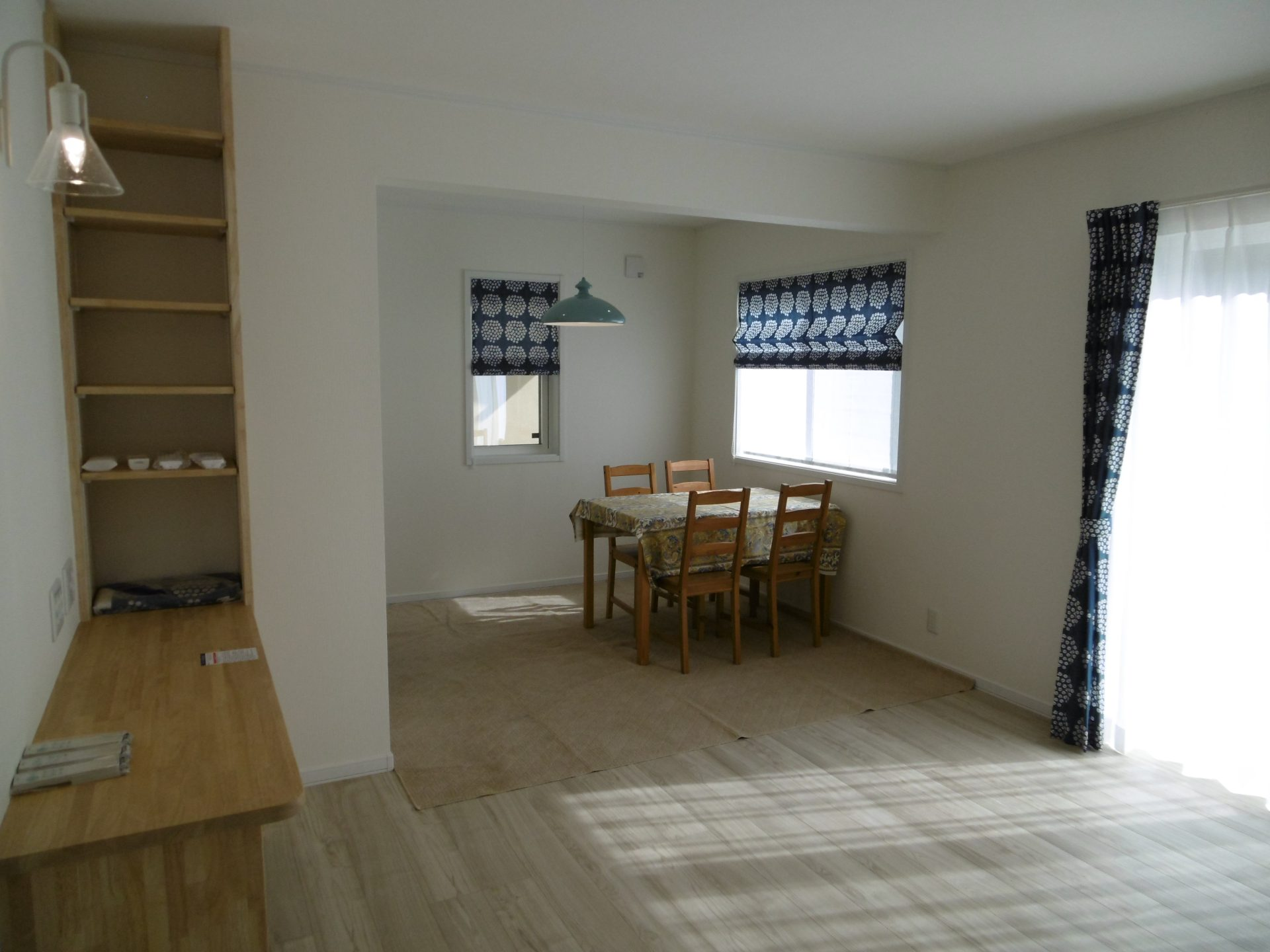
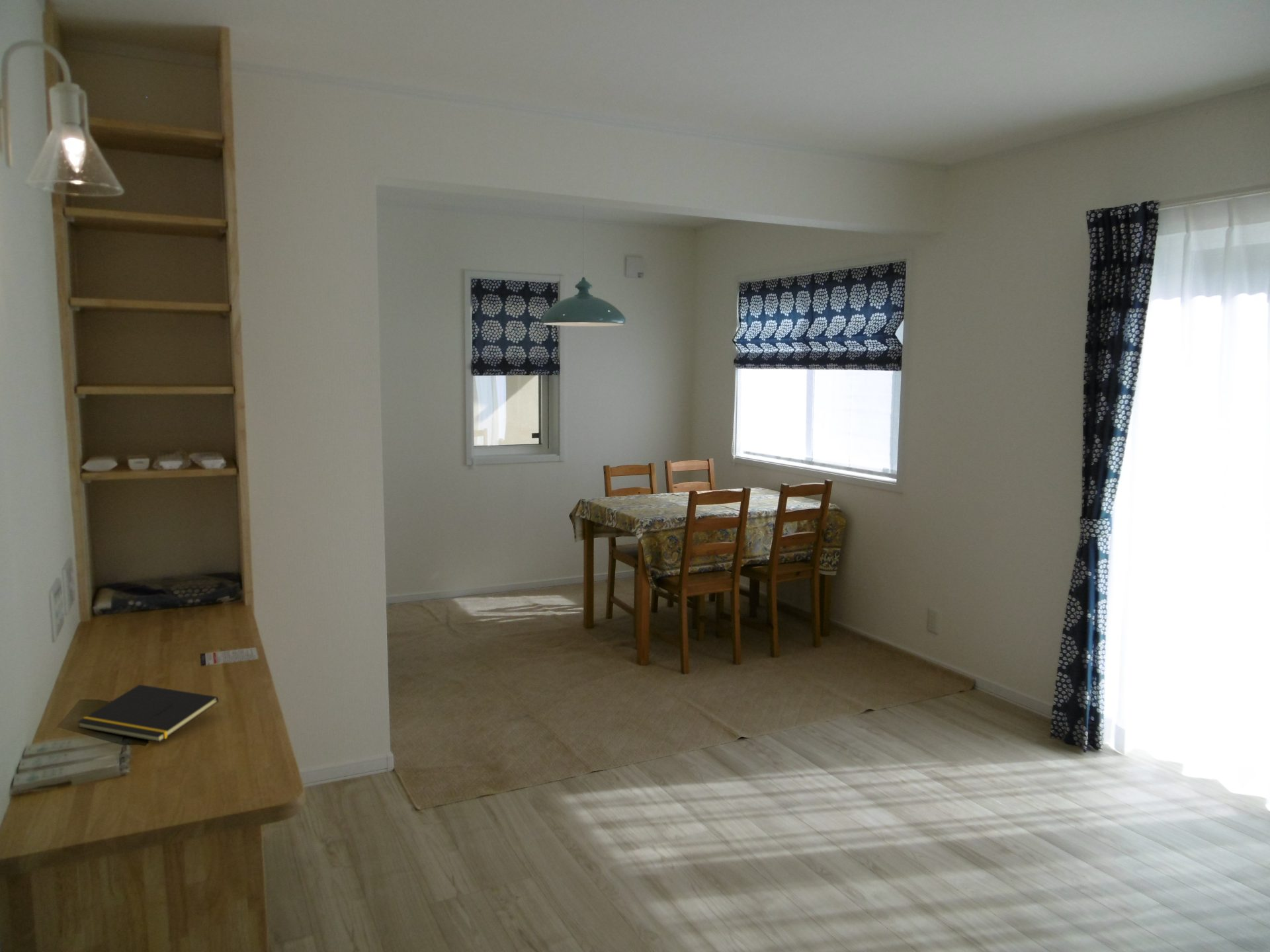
+ notepad (149, 711)
